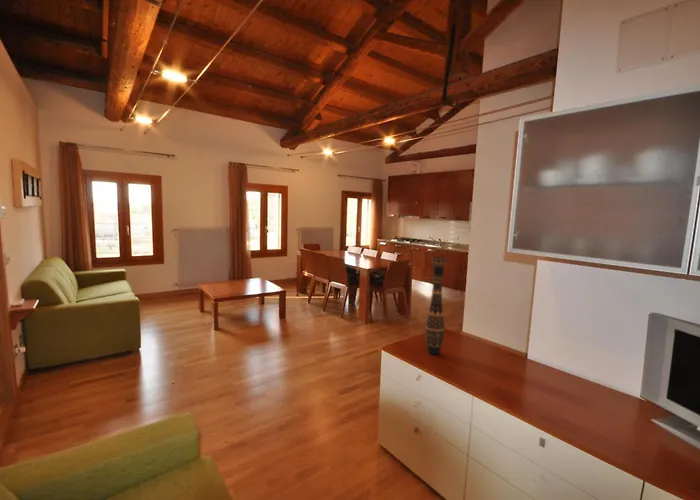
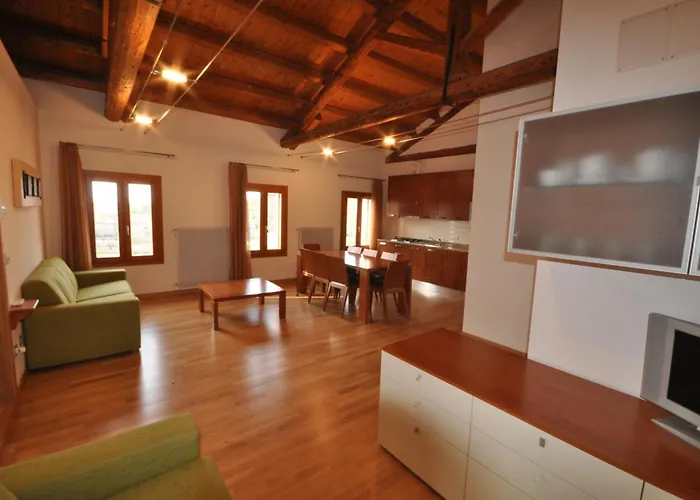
- decorative vase (436, 305)
